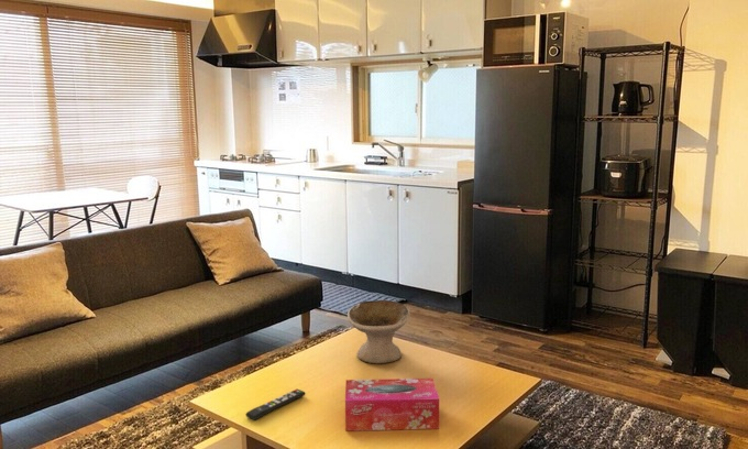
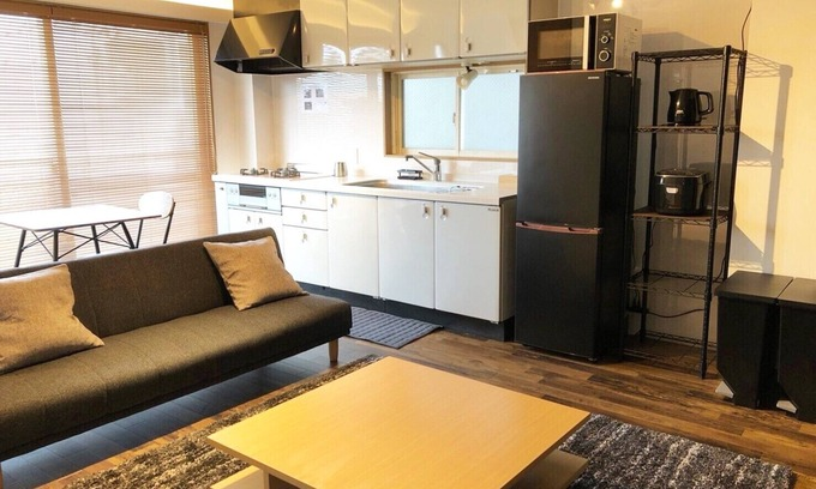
- bowl (378, 331)
- tissue box (391, 403)
- remote control (276, 403)
